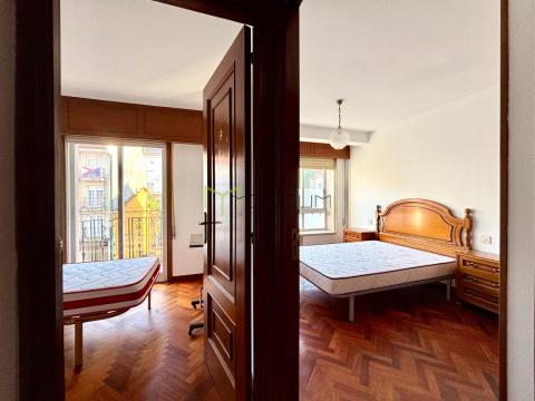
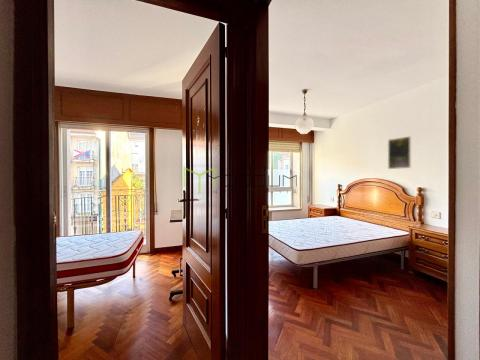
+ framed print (399, 153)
